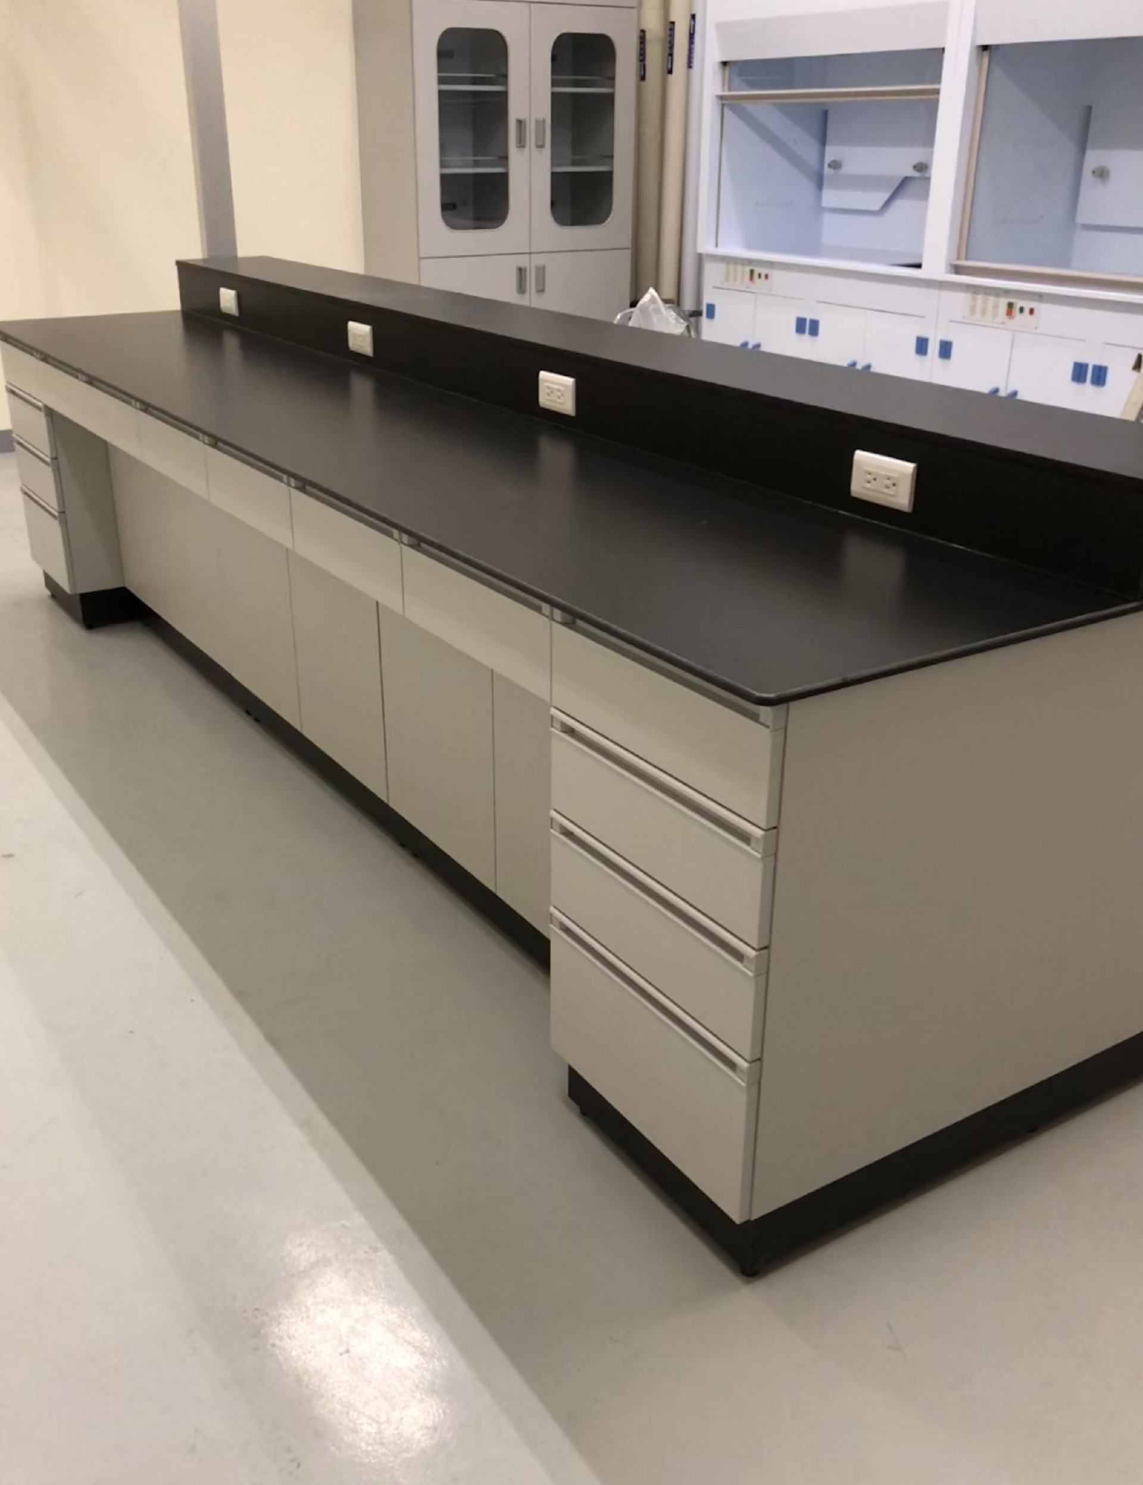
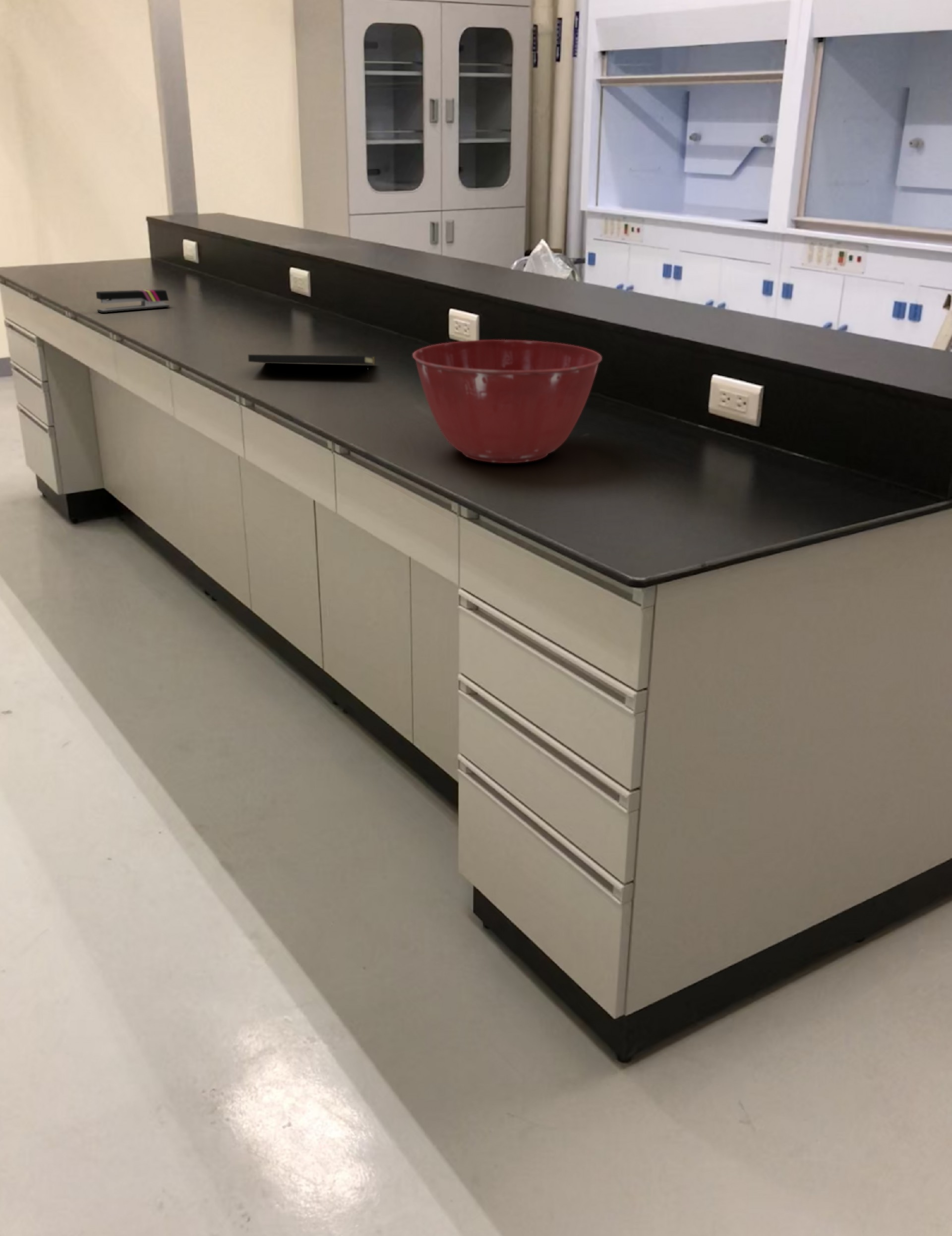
+ stapler (133, 299)
+ mixing bowl (506, 403)
+ notepad (313, 359)
